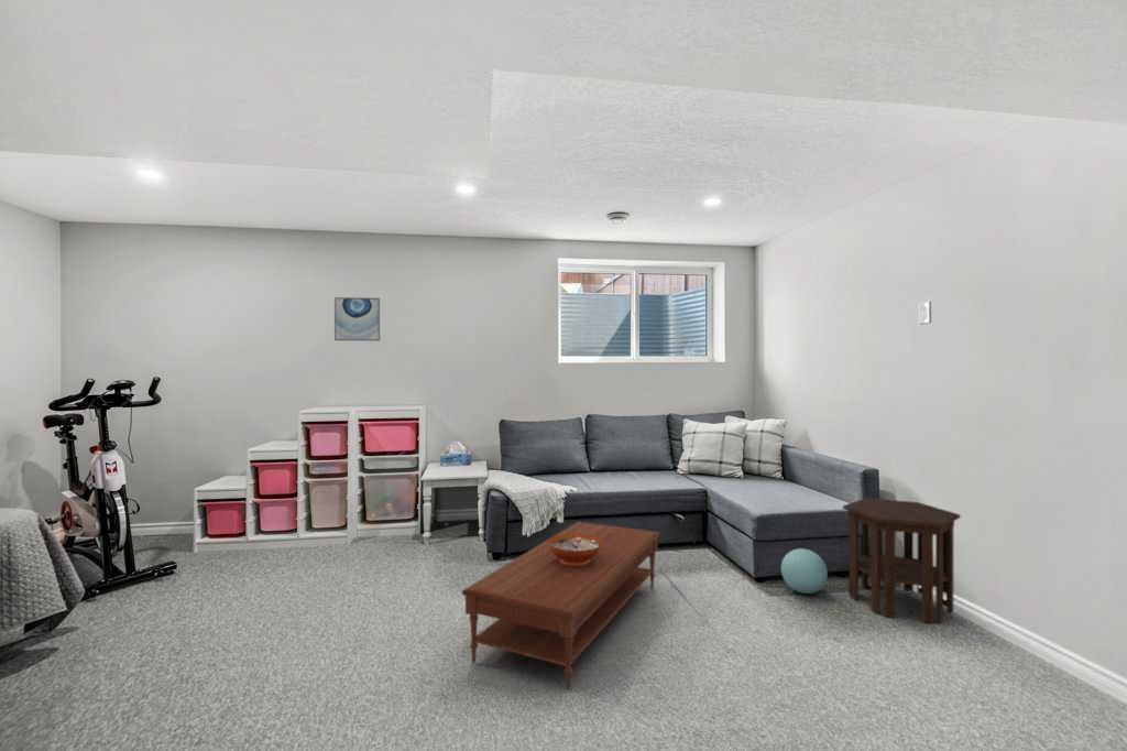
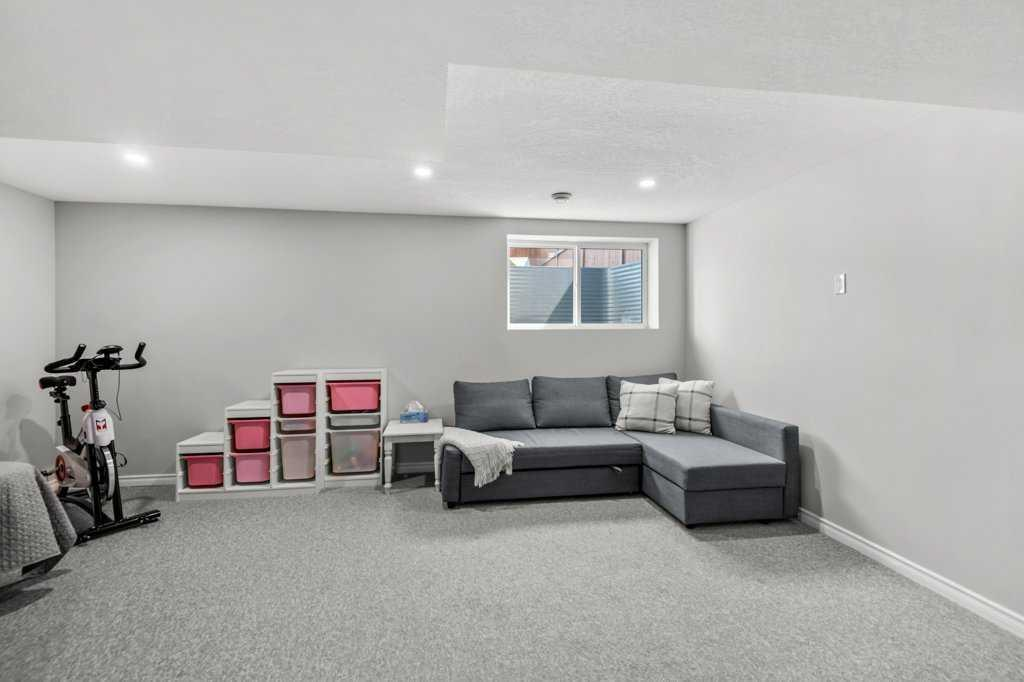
- side table (898, 556)
- ball (803, 570)
- coffee table (576, 587)
- decorative bowl (575, 549)
- wall art (357, 318)
